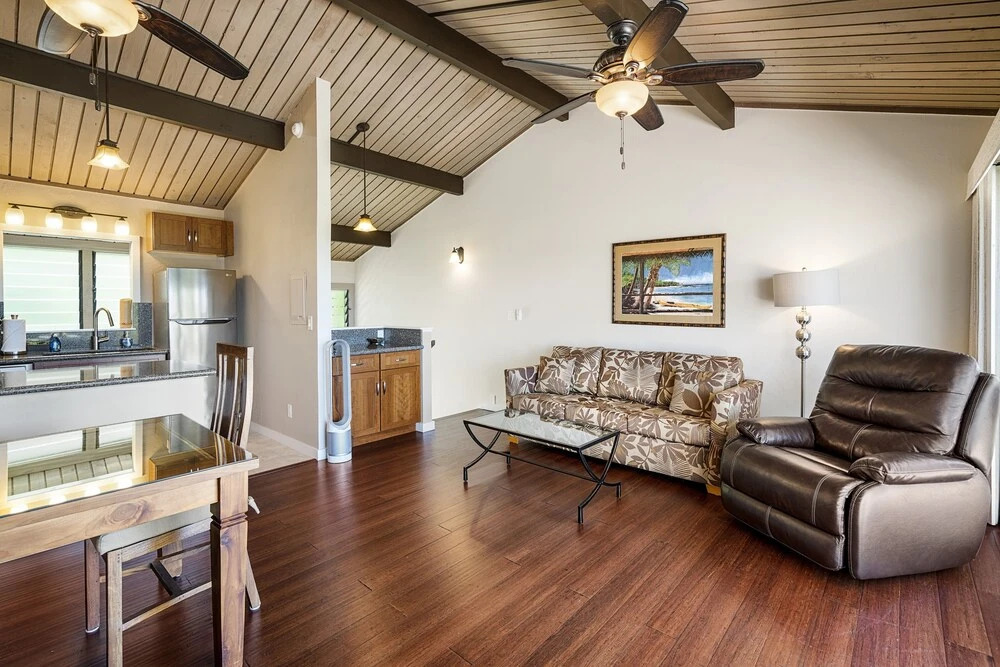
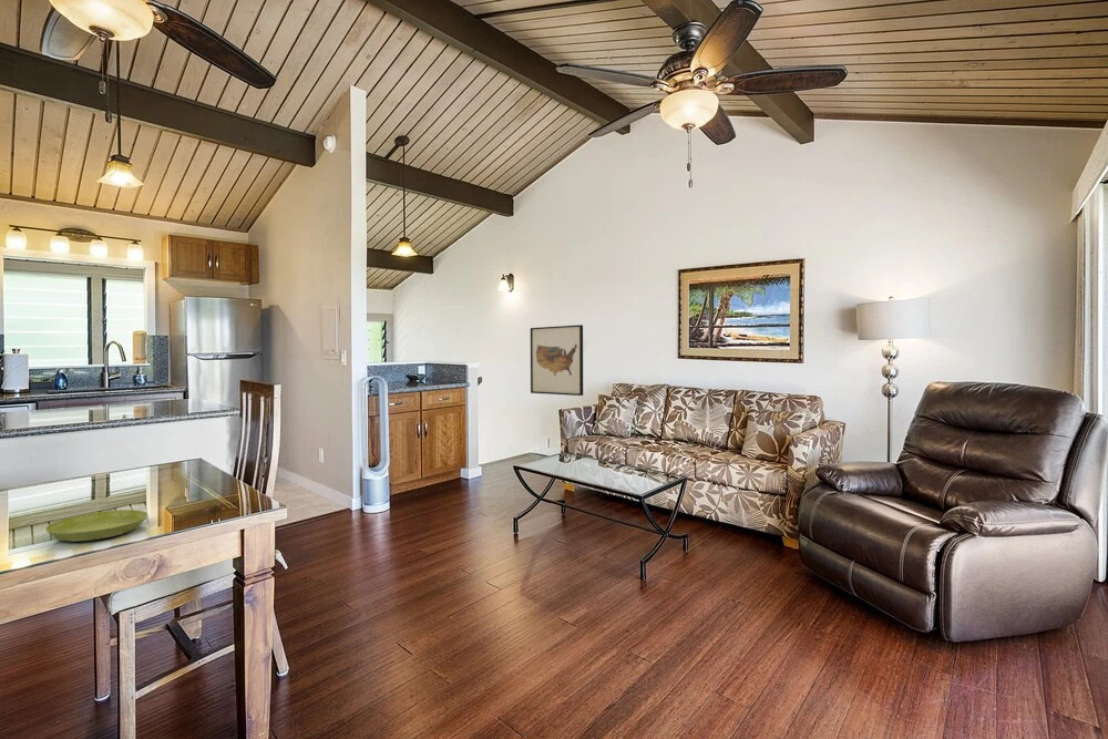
+ wall art (555, 360)
+ saucer (99, 525)
